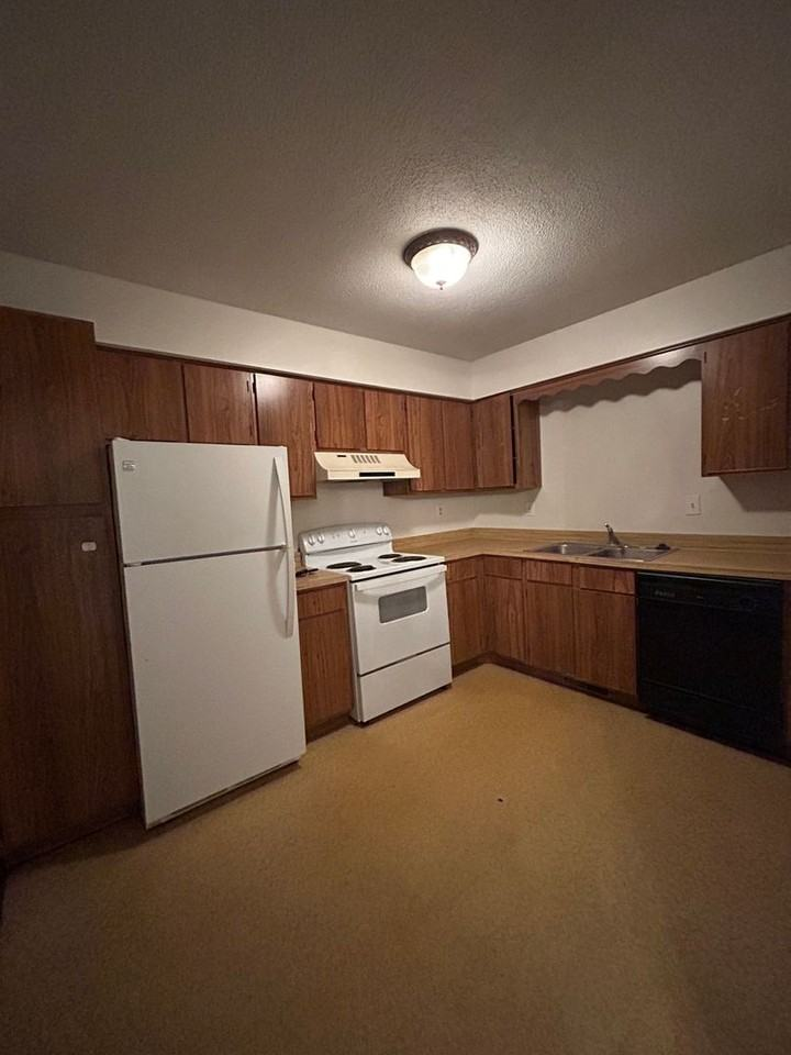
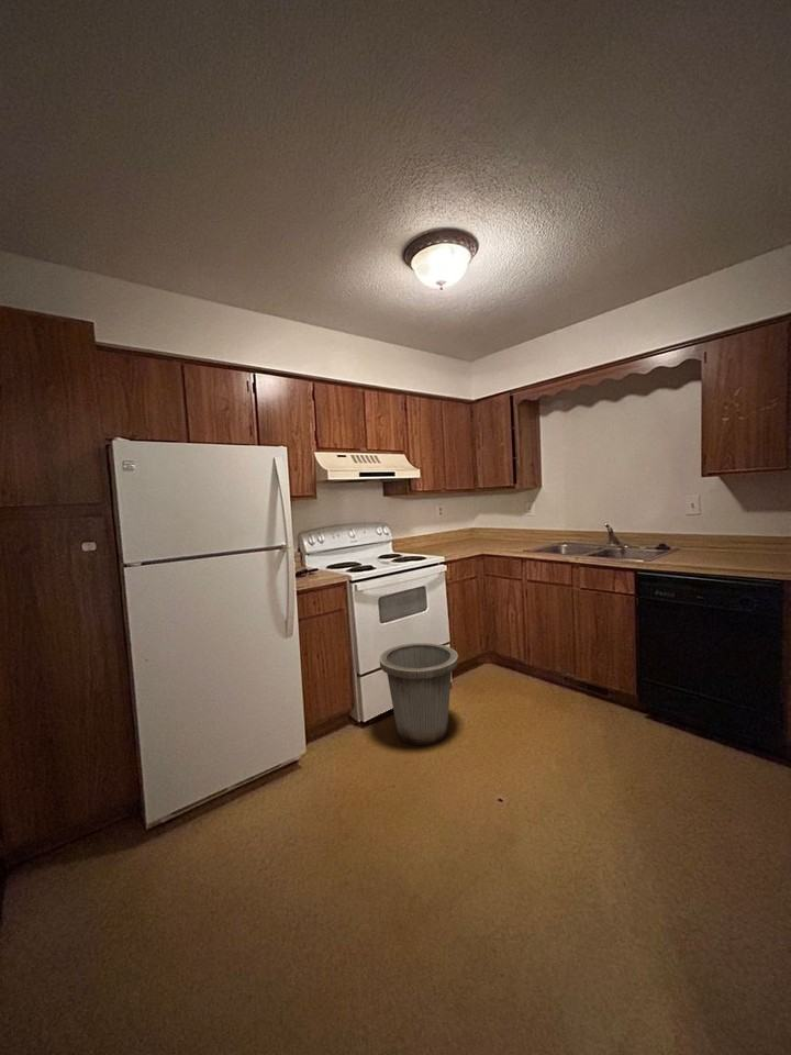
+ trash can (420, 693)
